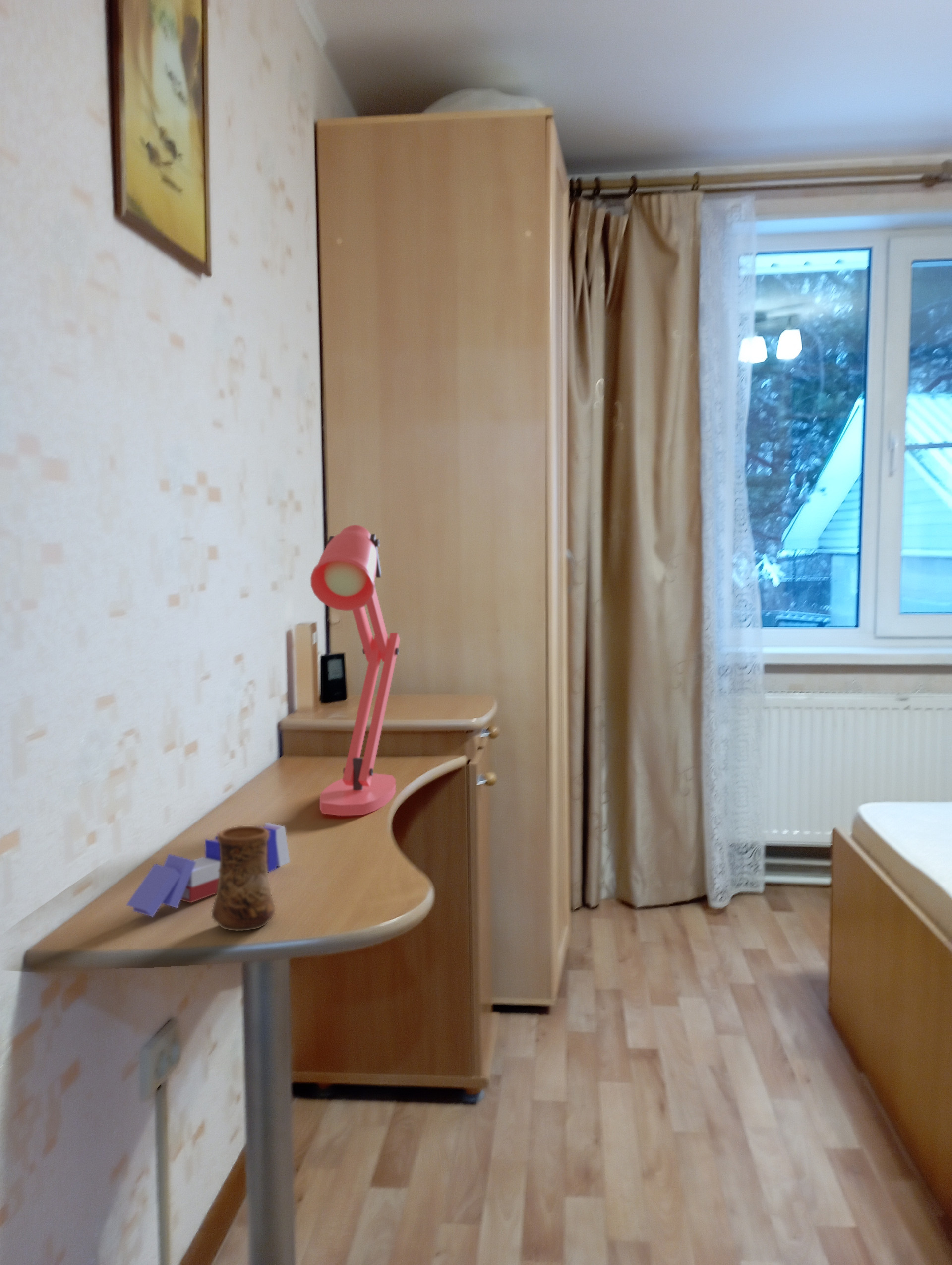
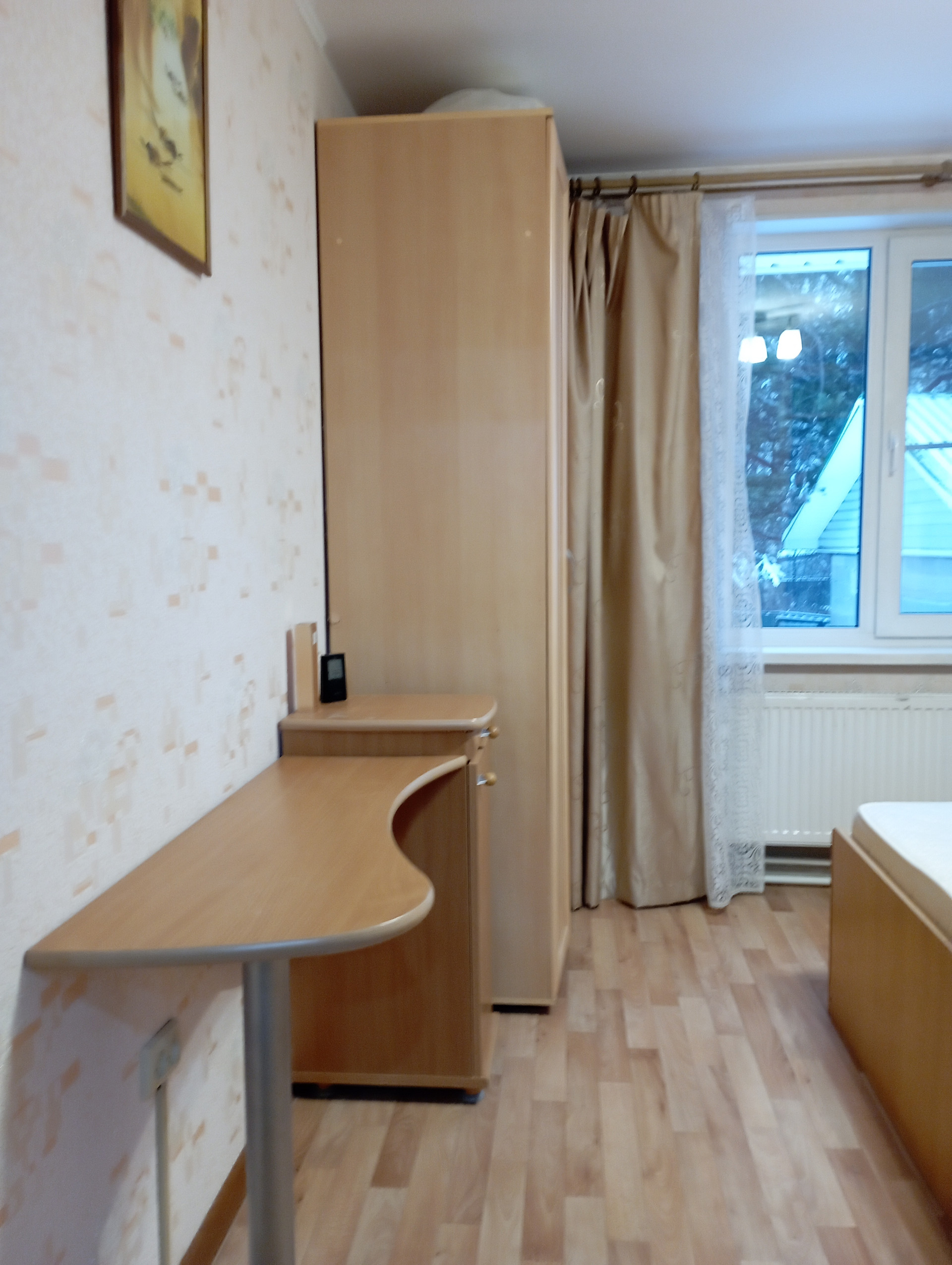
- desk lamp (367, 661)
- cup (243, 878)
- books (214, 863)
